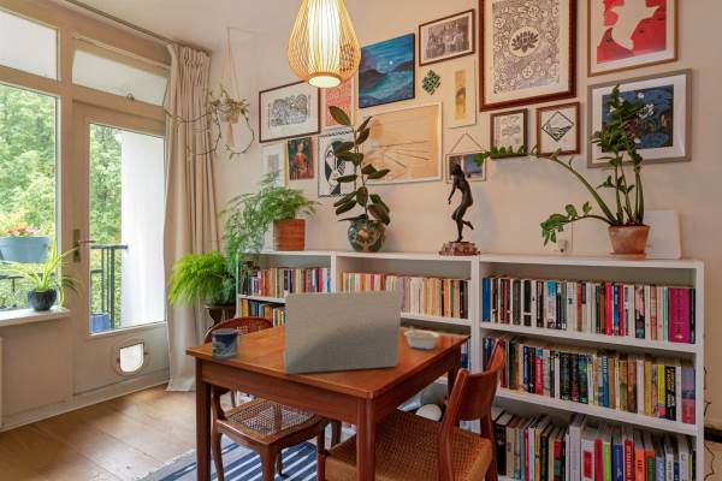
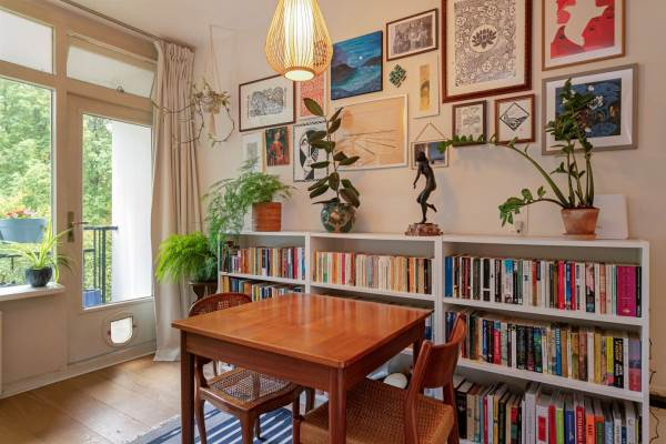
- laptop (337, 323)
- mug (229, 342)
- legume (420, 338)
